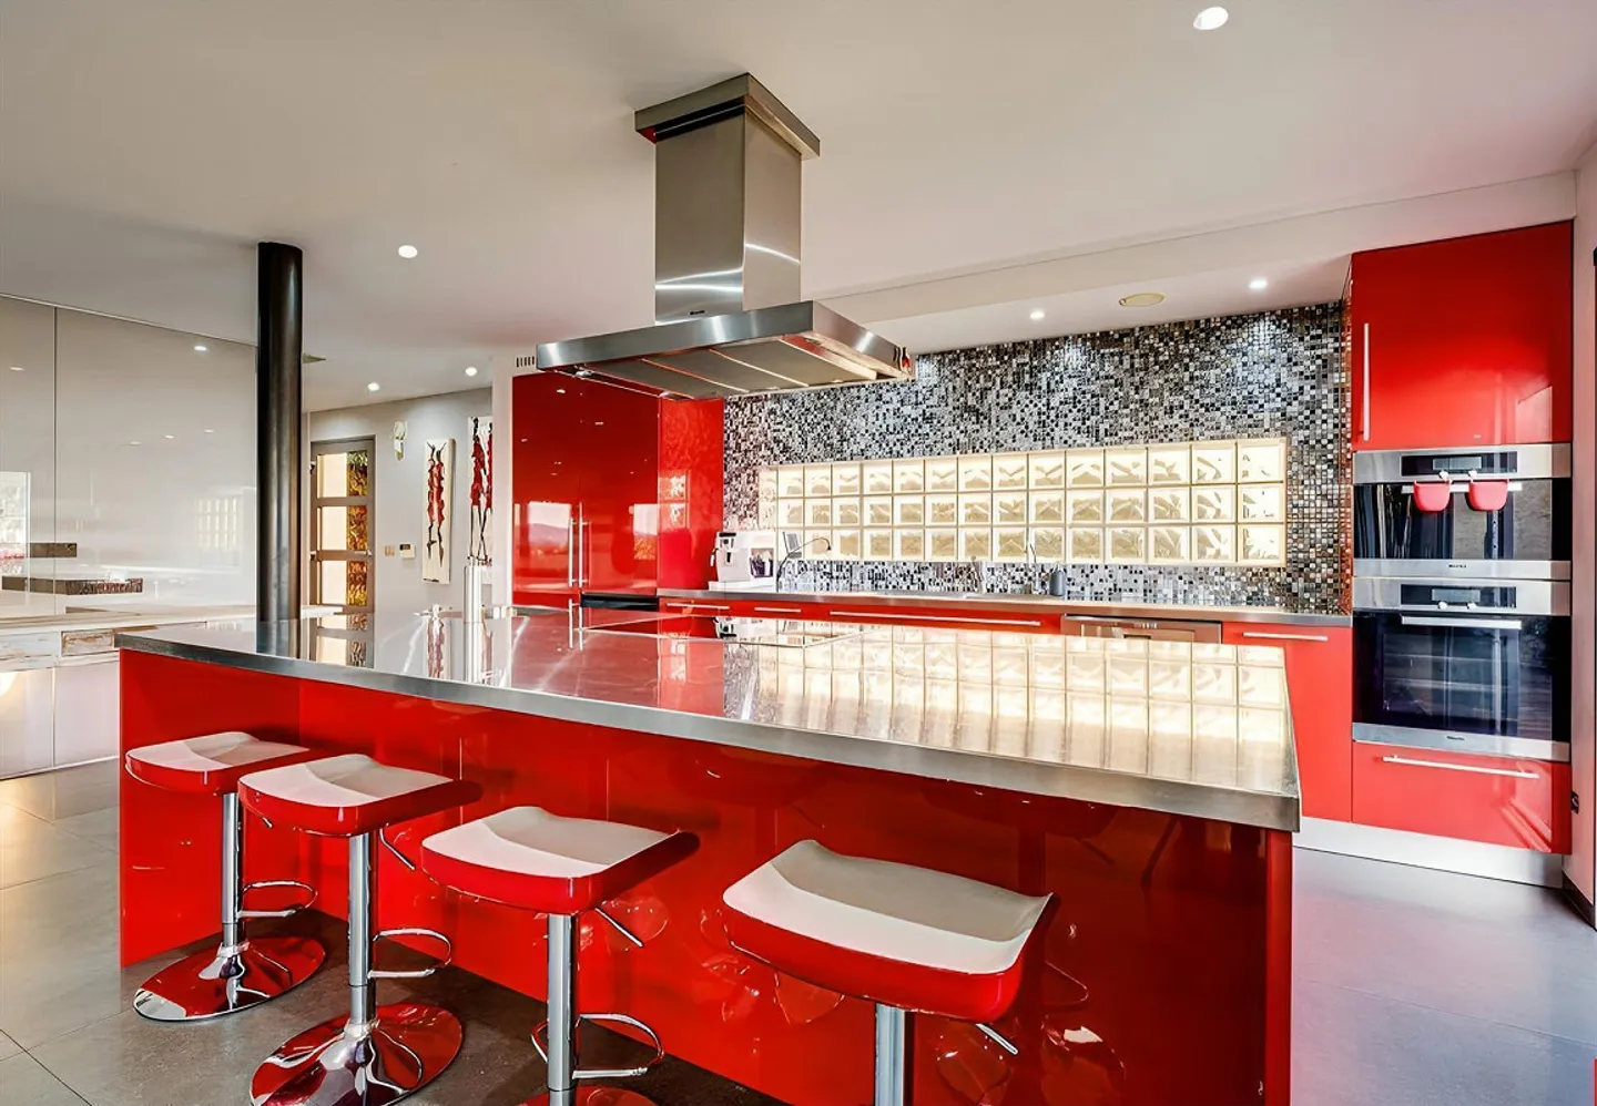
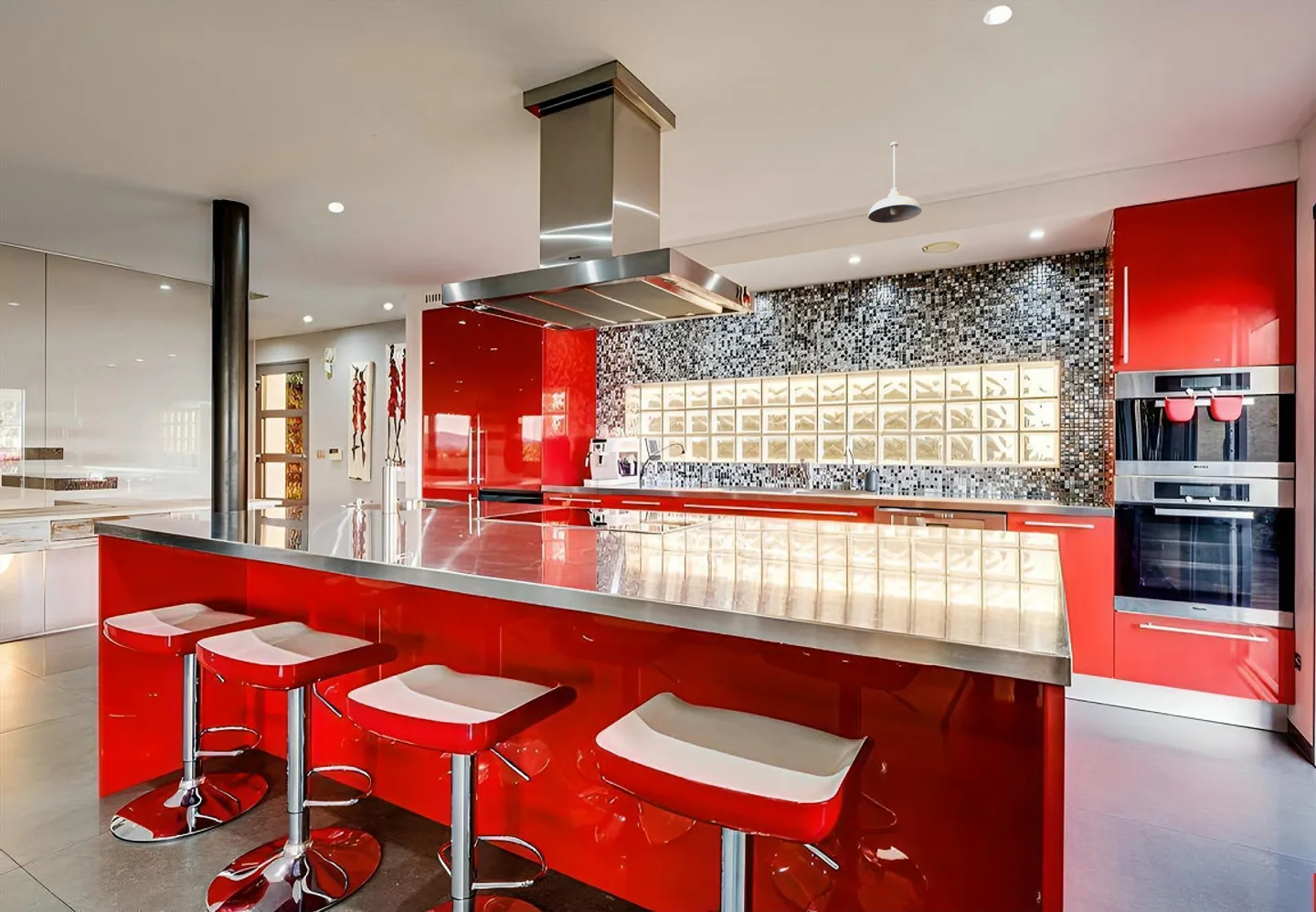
+ pendant light (894, 178)
